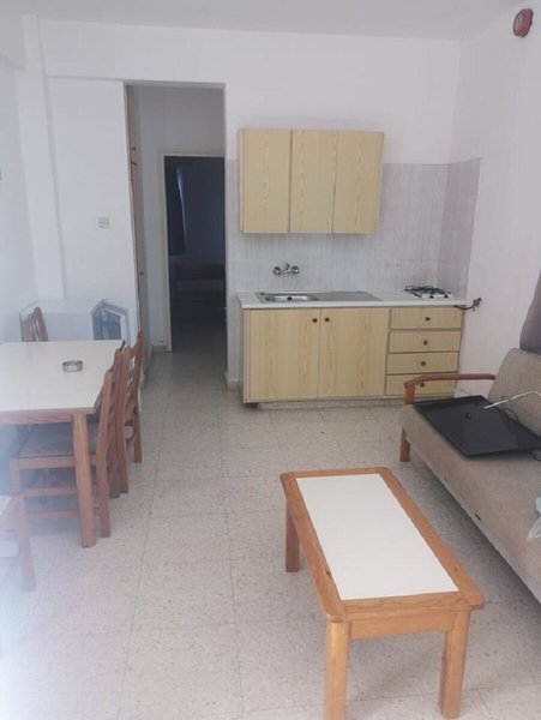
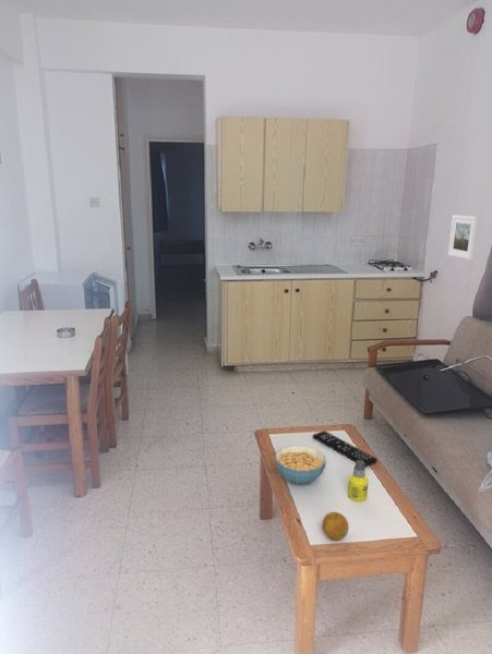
+ fruit (335, 525)
+ cereal bowl (300, 469)
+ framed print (461, 237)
+ bottle (358, 479)
+ remote control (343, 447)
